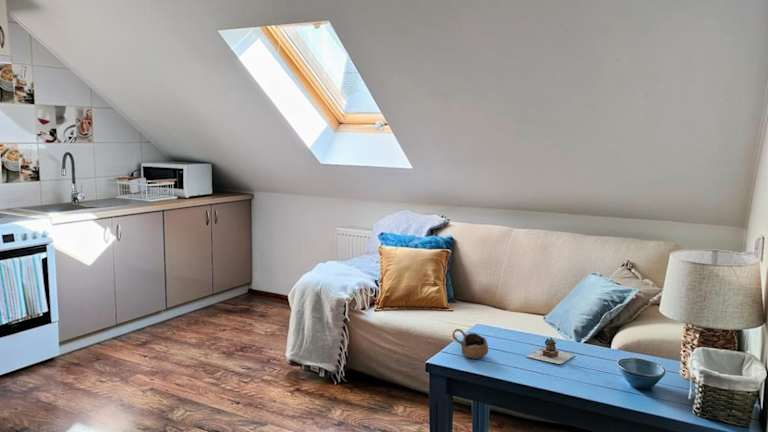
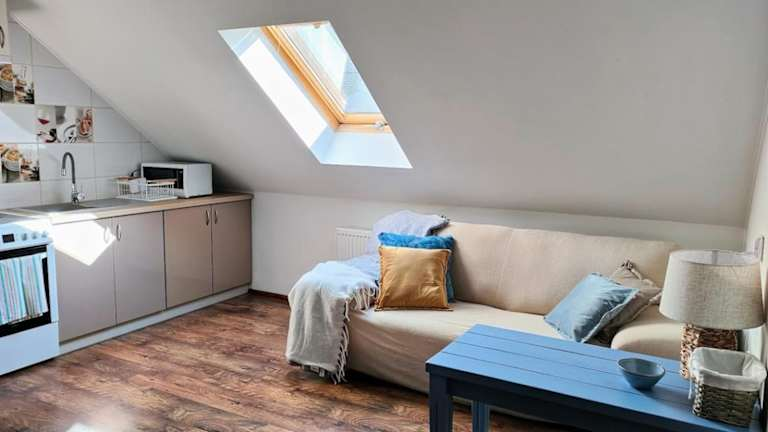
- cup (471, 342)
- teapot (550, 346)
